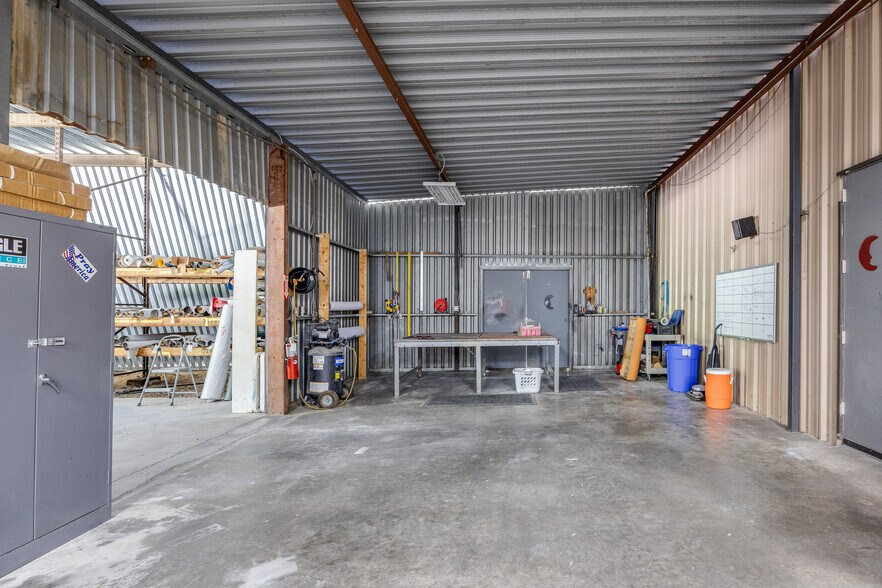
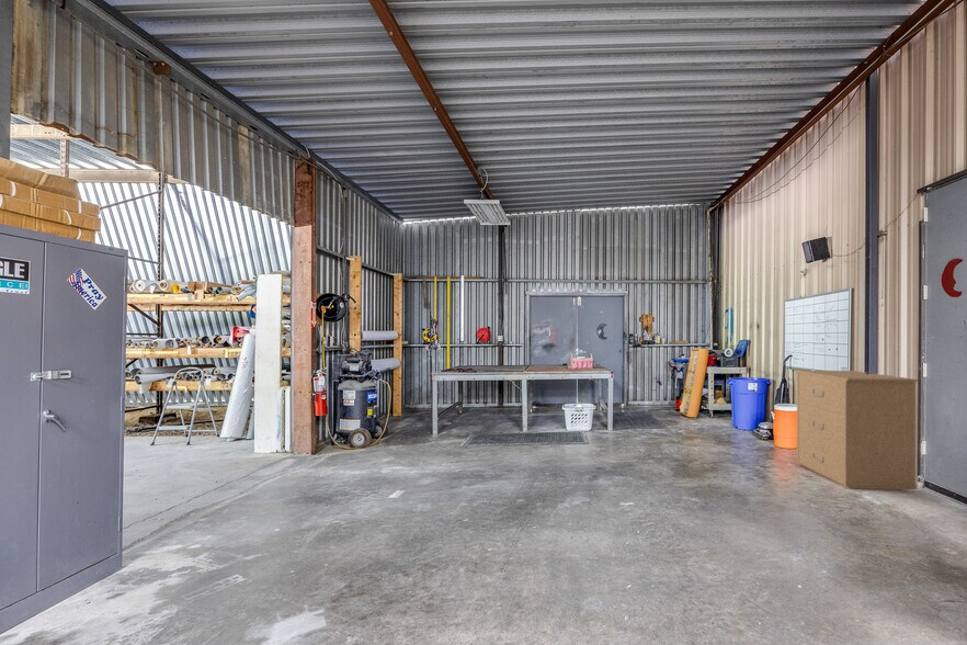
+ filing cabinet (850, 425)
